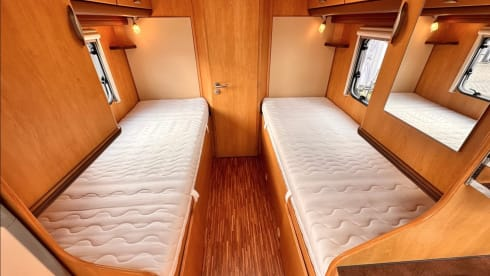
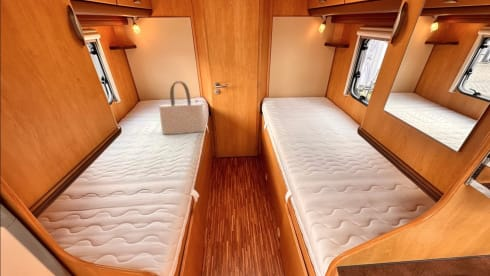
+ tote bag (181, 108)
